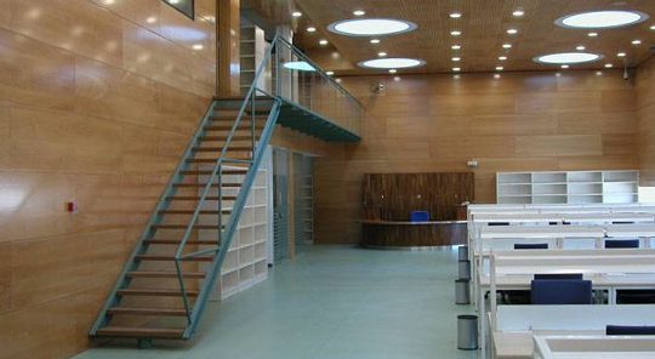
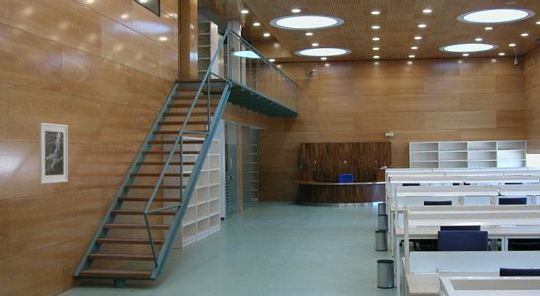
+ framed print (54, 153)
